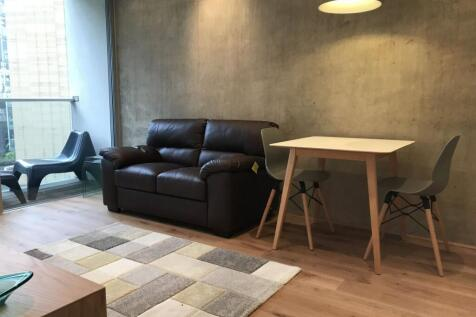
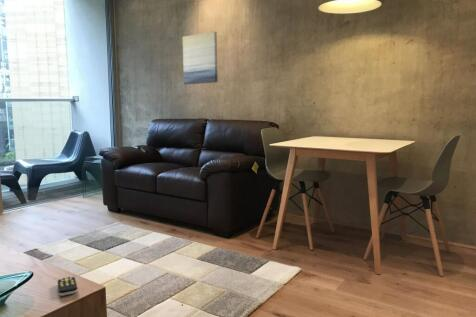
+ wall art (199, 59)
+ remote control (67, 285)
